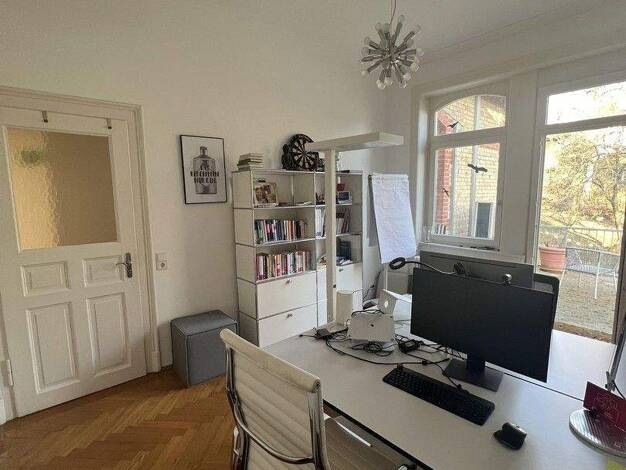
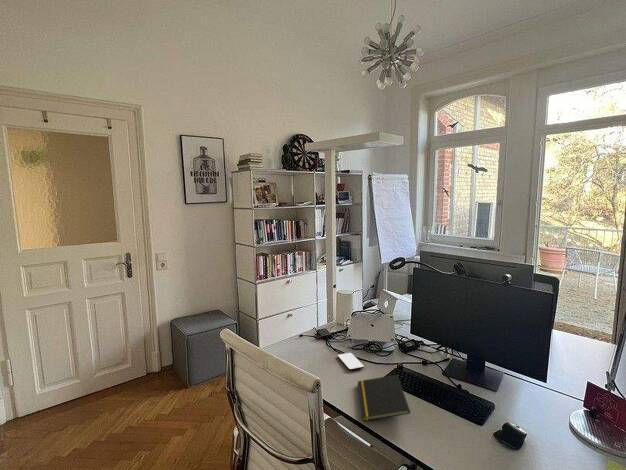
+ smartphone (350, 361)
+ notepad (381, 395)
